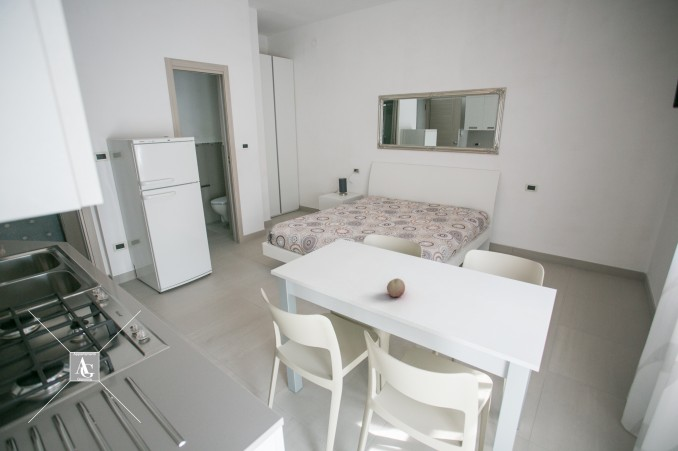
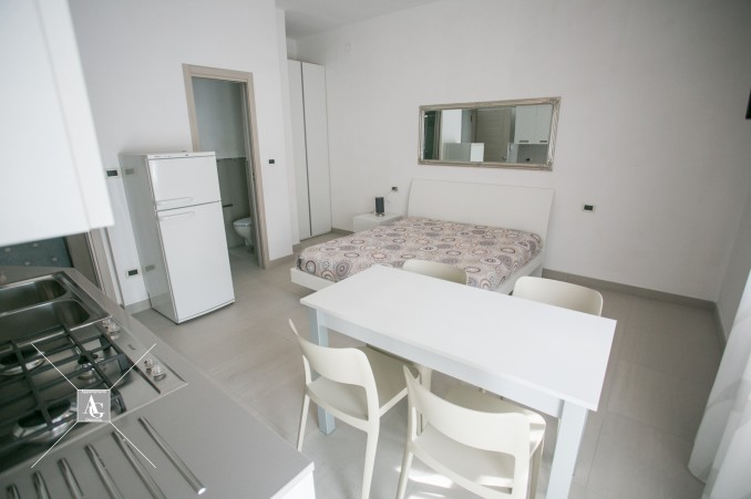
- fruit (395, 287)
